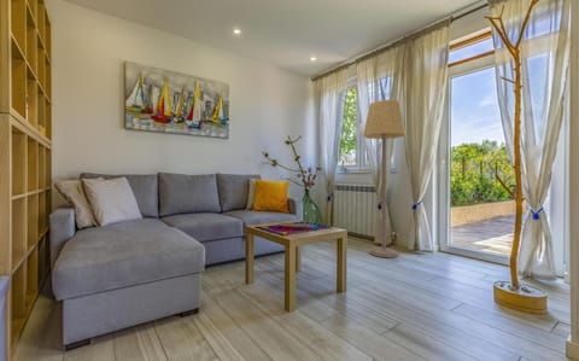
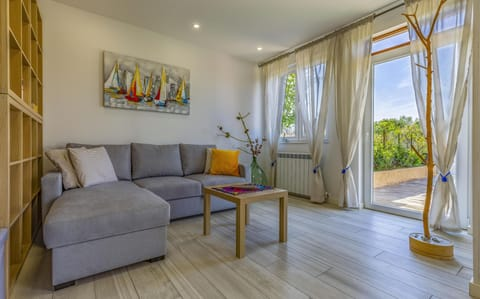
- lamp (384, 179)
